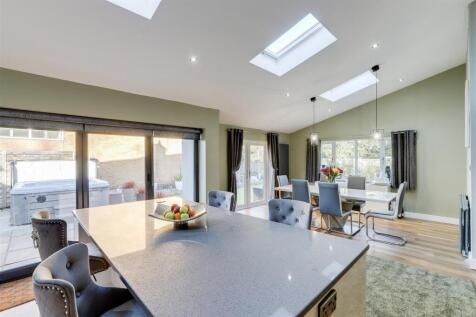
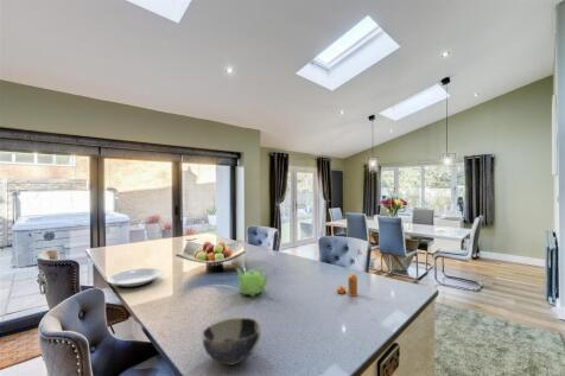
+ pepper shaker (348, 282)
+ teapot (252, 281)
+ bowl (231, 342)
+ plate (135, 279)
